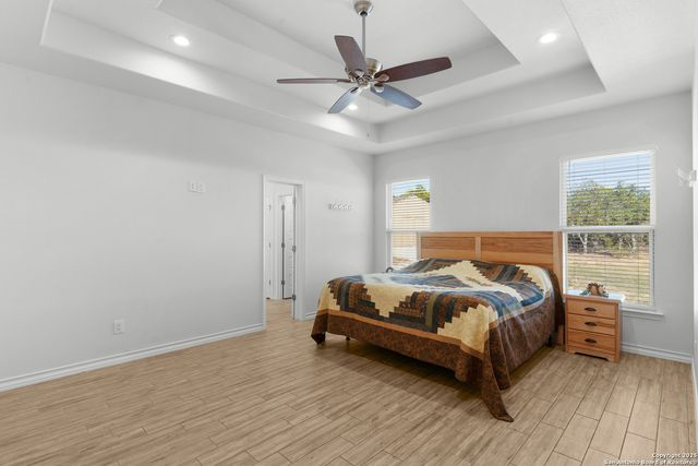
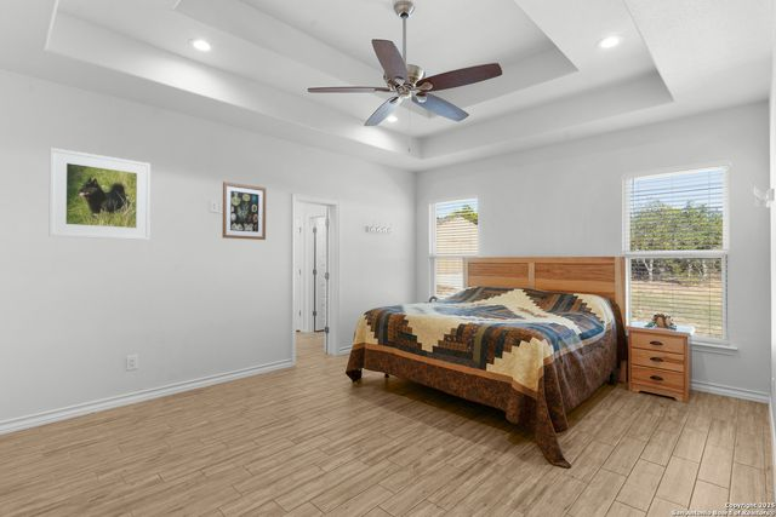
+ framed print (103, 196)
+ wall art (245, 212)
